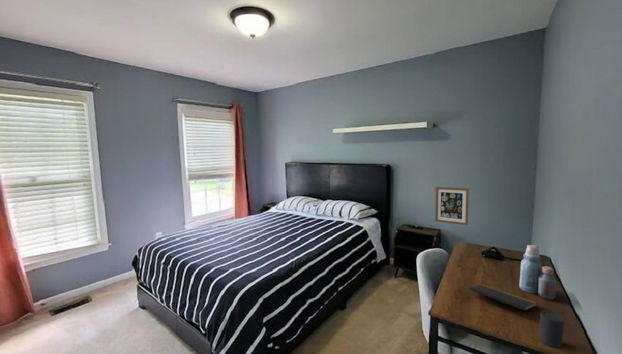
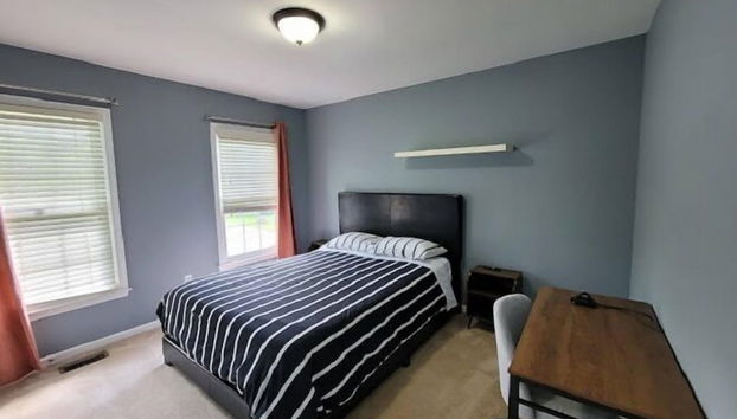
- cup (551, 328)
- bottle (537, 269)
- notepad (501, 296)
- wall art (451, 205)
